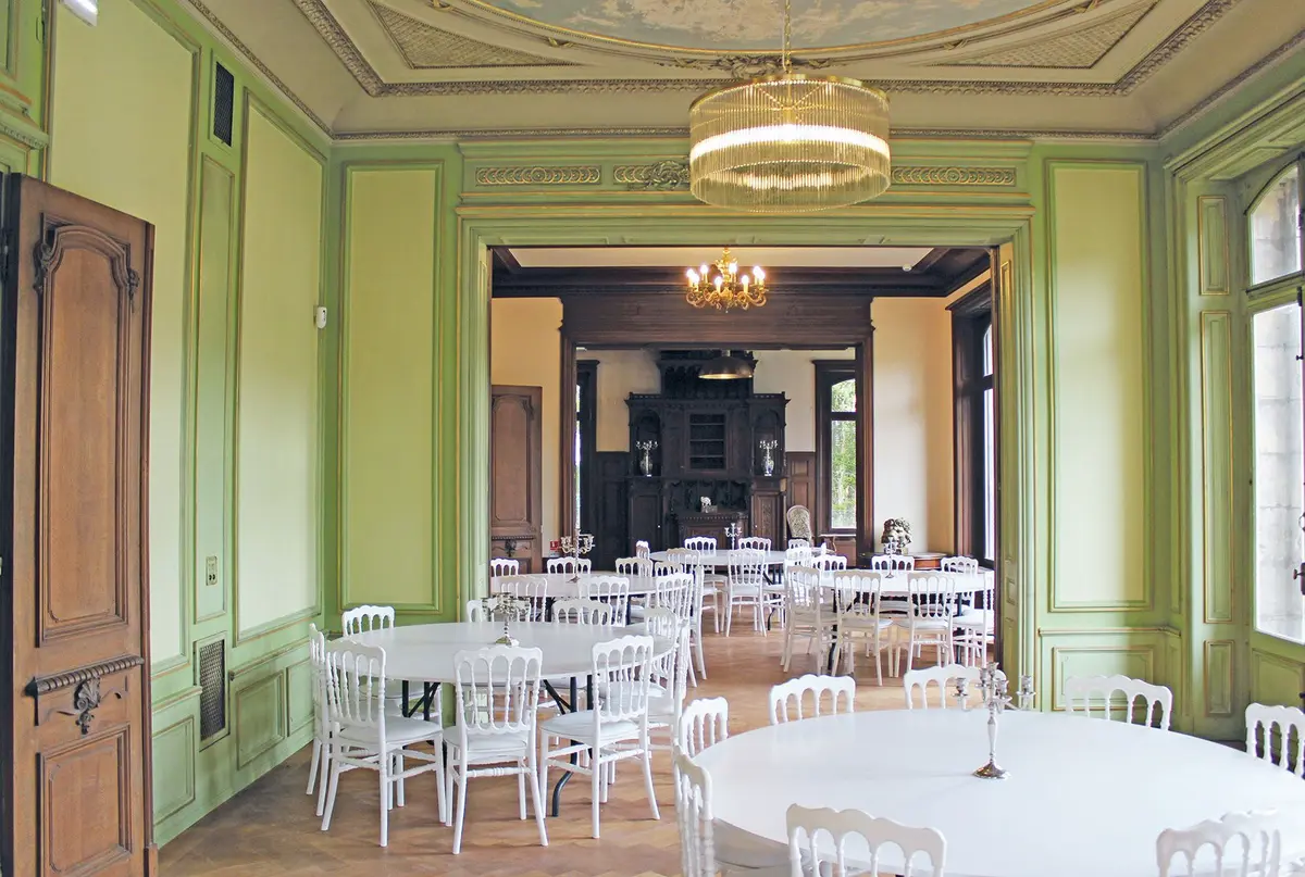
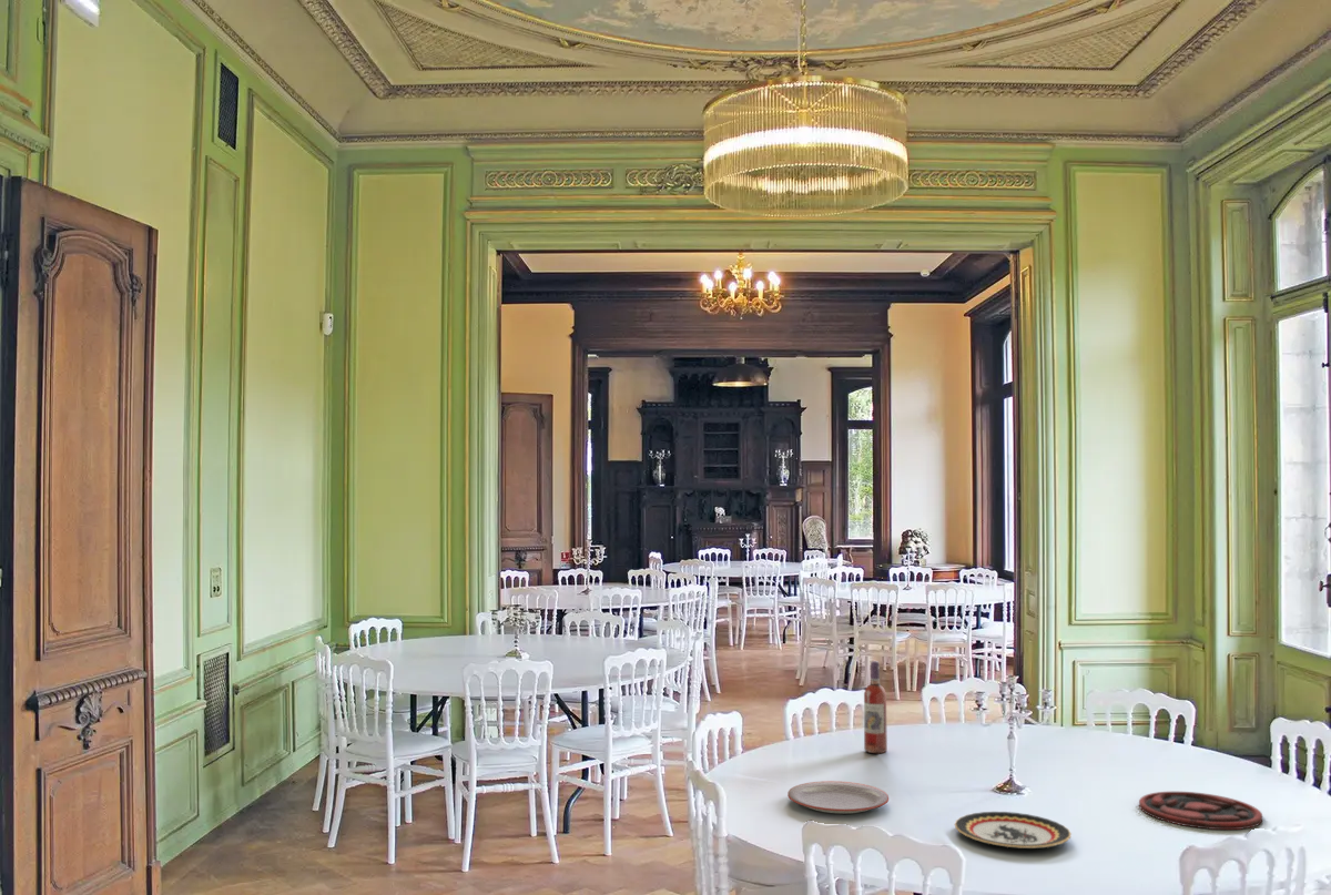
+ plate (1199, 808)
+ wine bottle (875, 706)
+ plate (1012, 832)
+ plate (837, 799)
